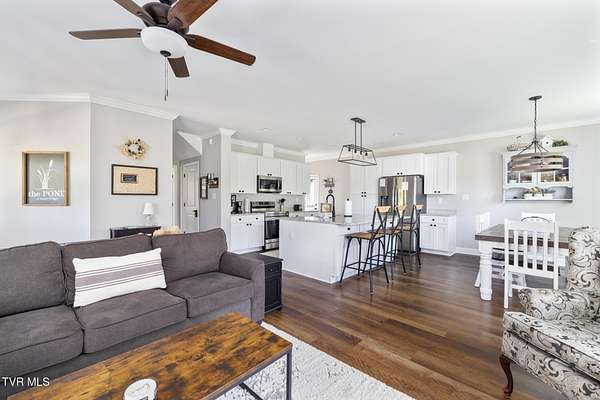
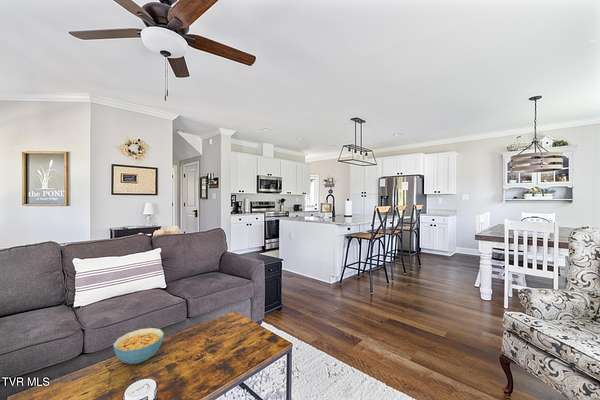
+ cereal bowl (139, 349)
